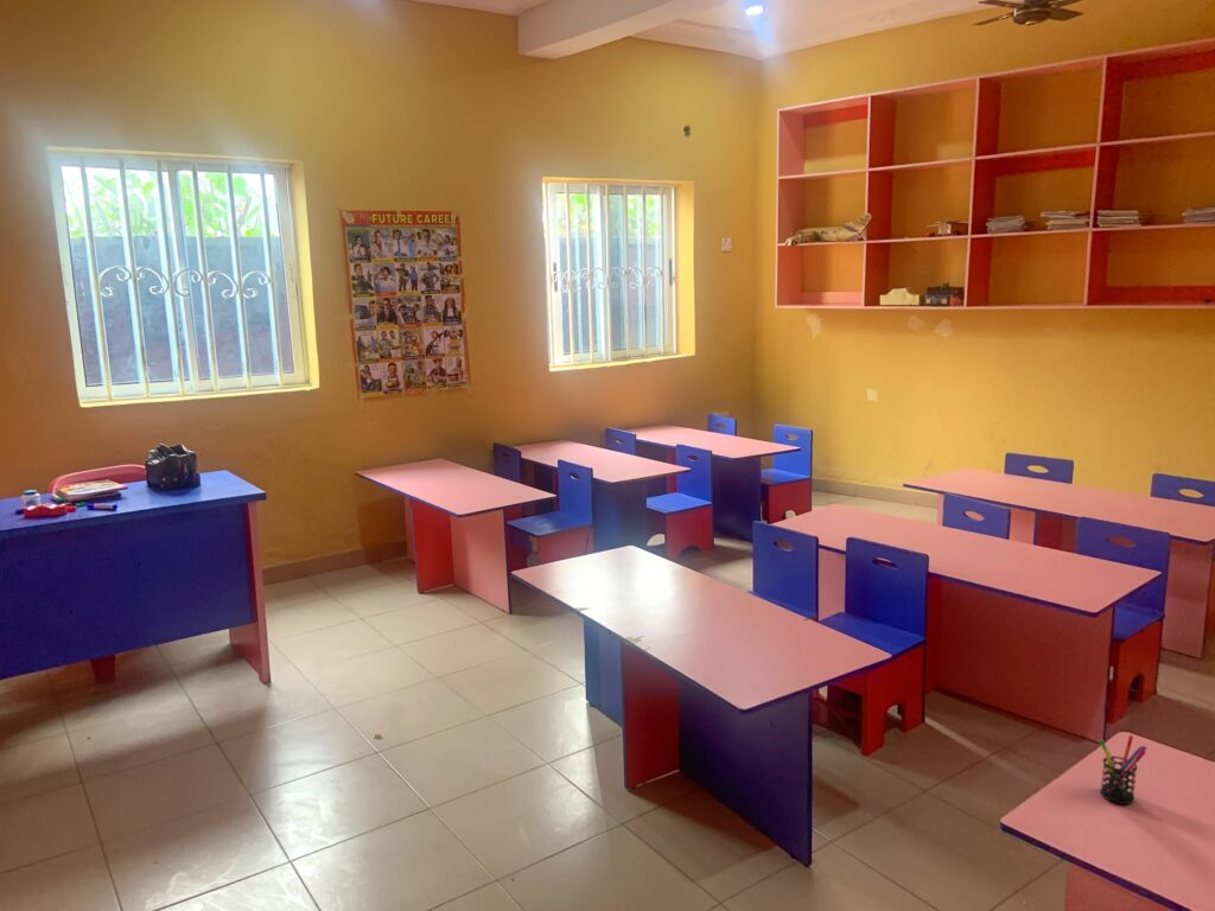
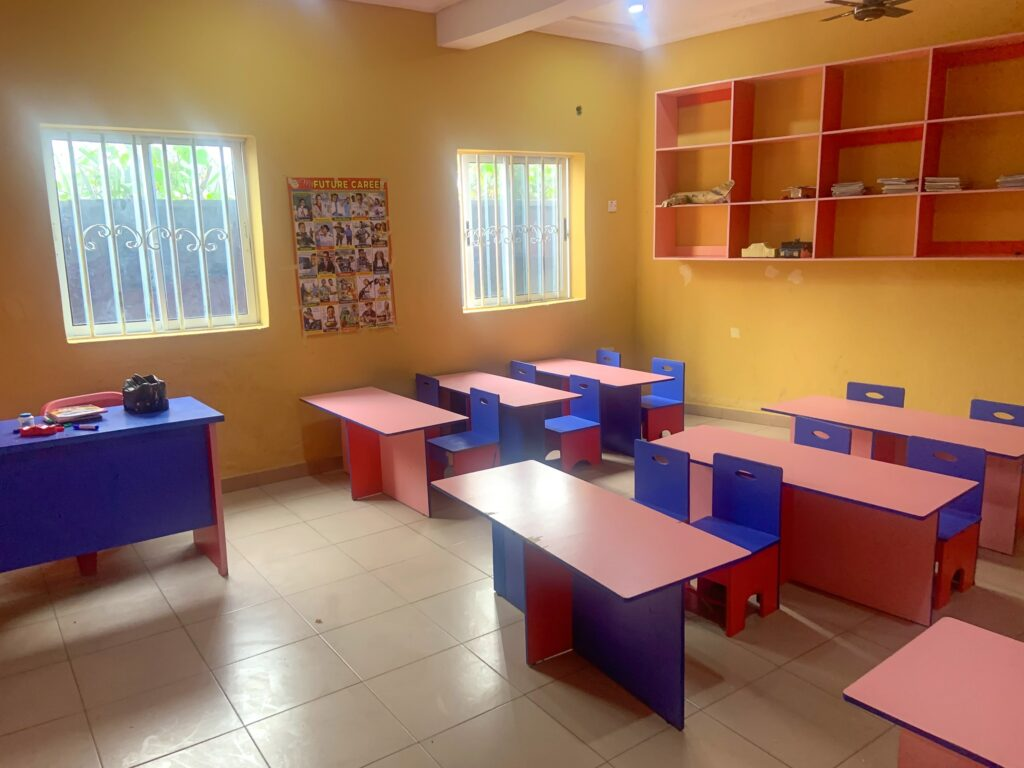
- pen holder (1115, 767)
